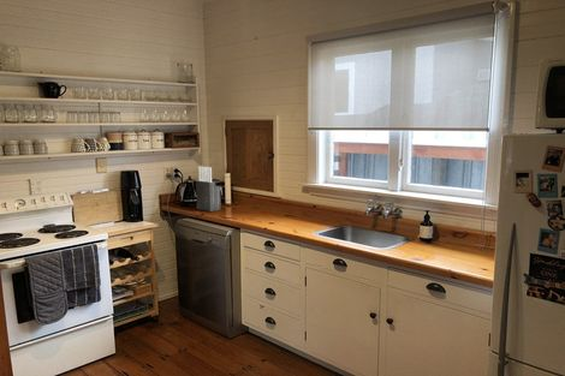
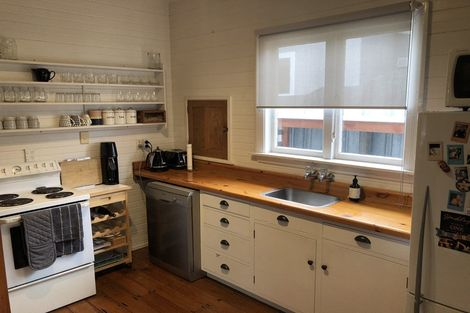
- knife block (209, 187)
